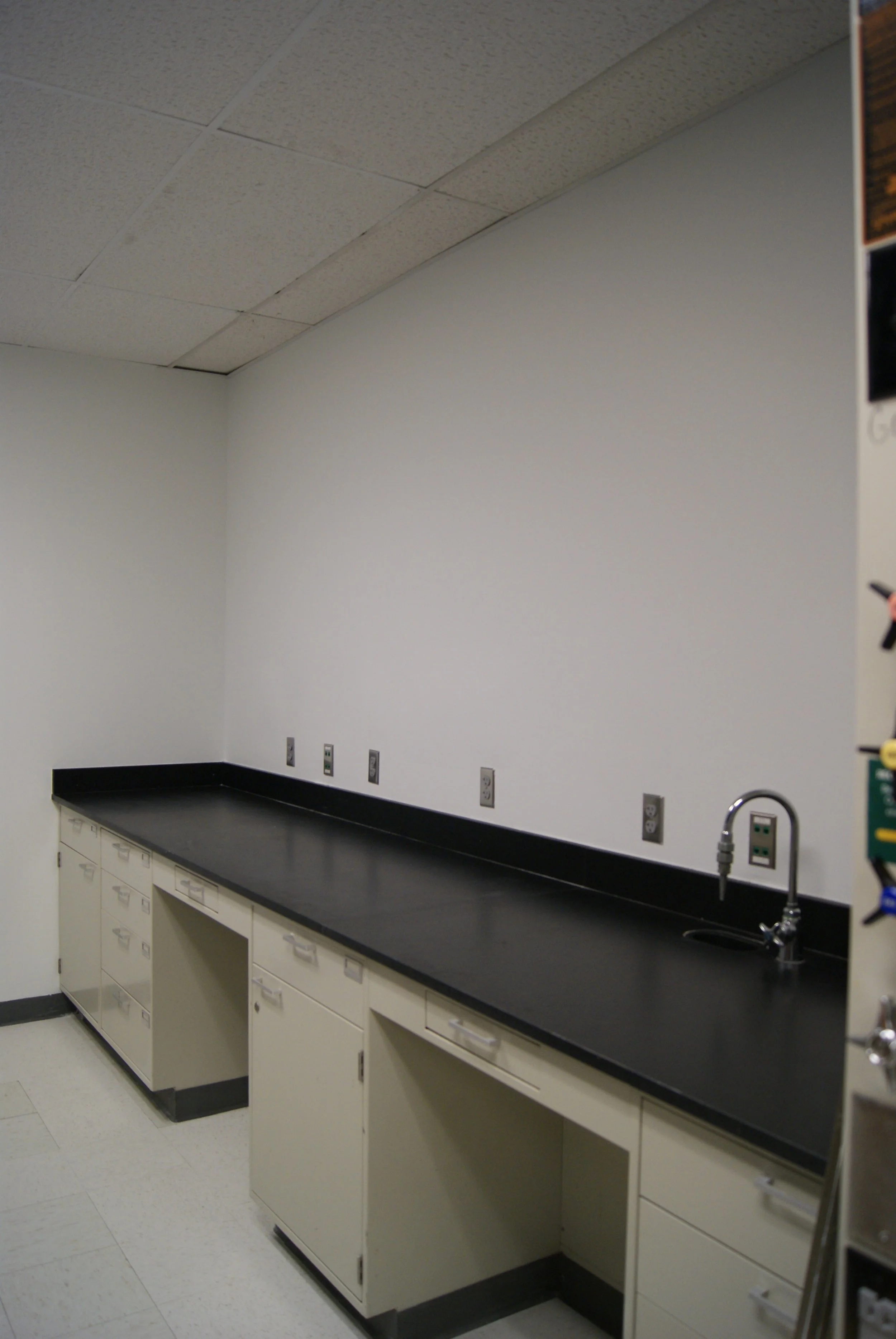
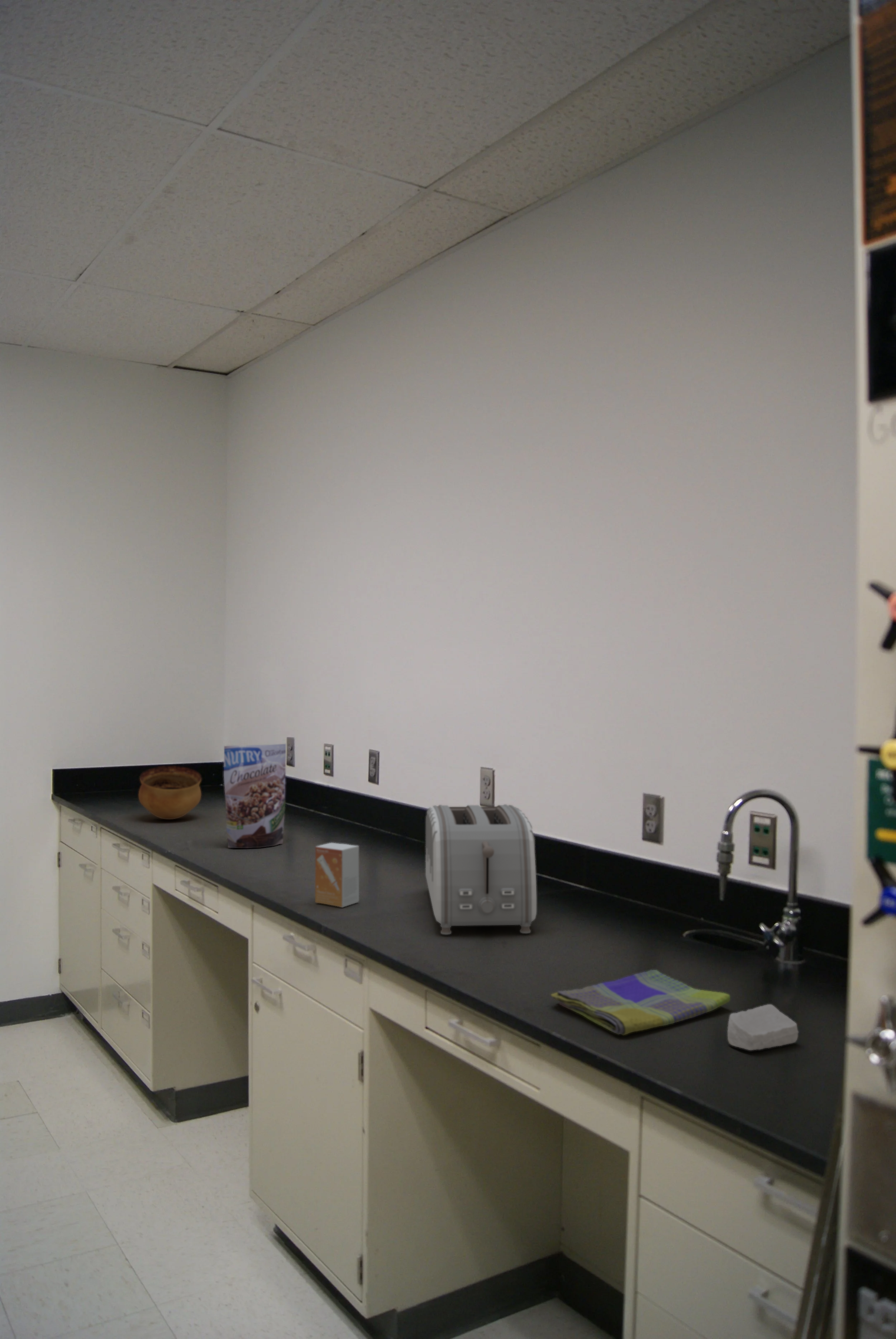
+ bowl (170, 793)
+ toaster (477, 860)
+ soap bar (759, 1027)
+ dish towel (640, 999)
+ small box (337, 874)
+ granola pouch (255, 795)
